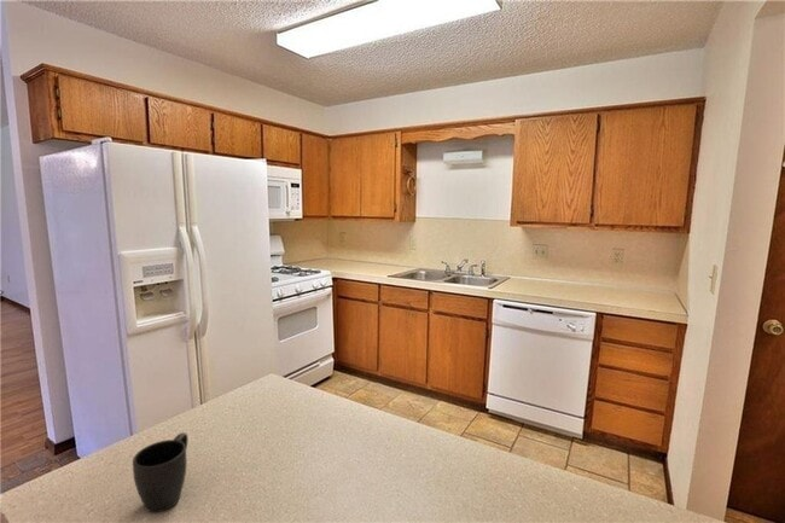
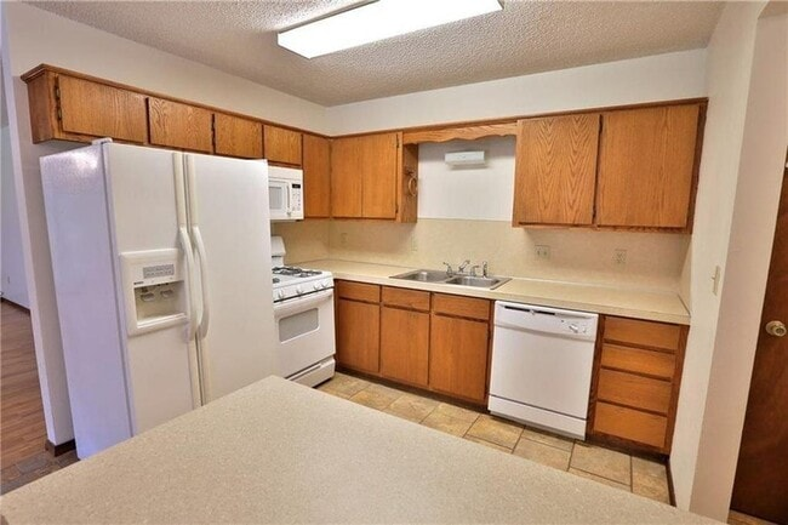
- mug (168, 470)
